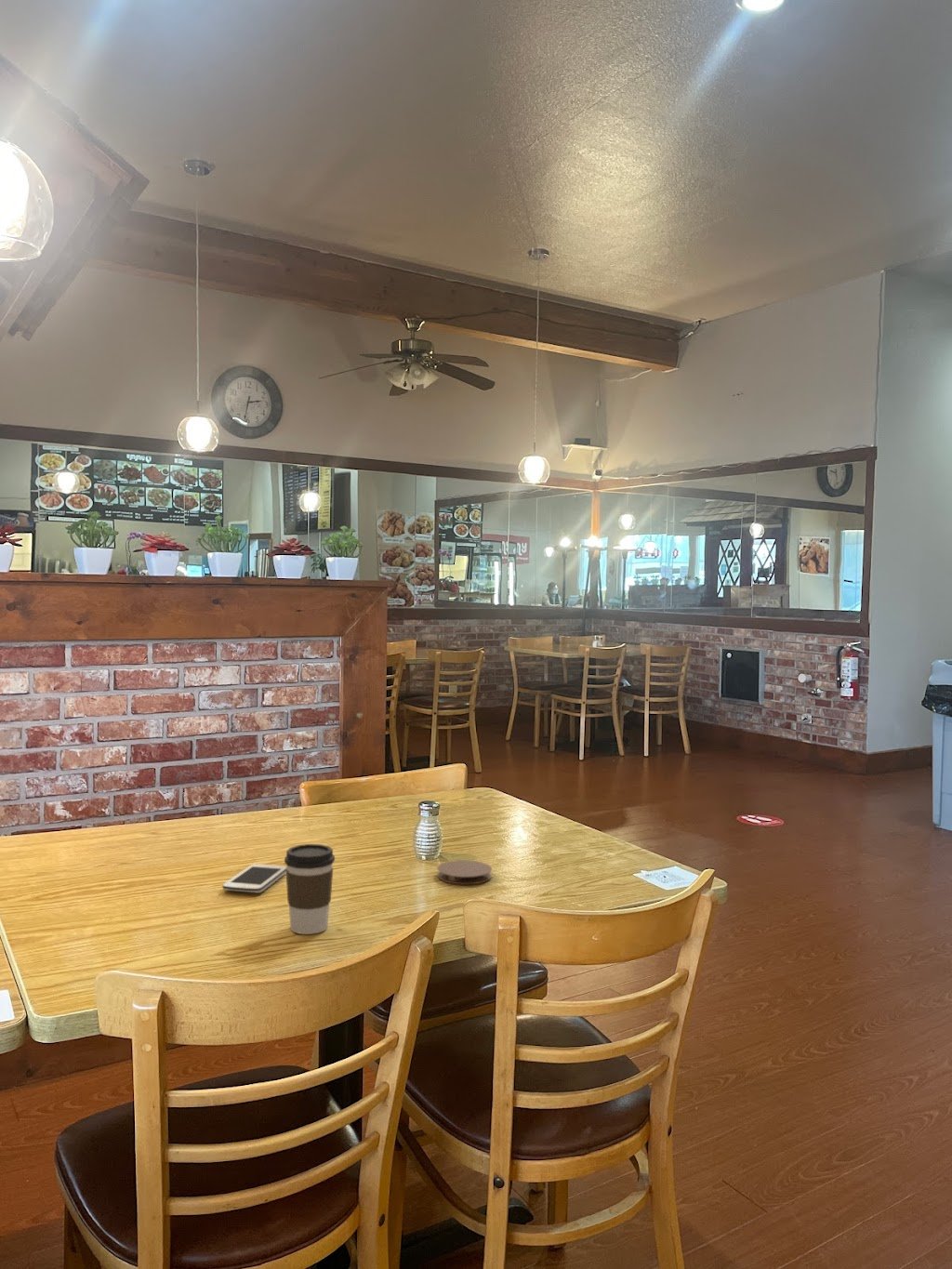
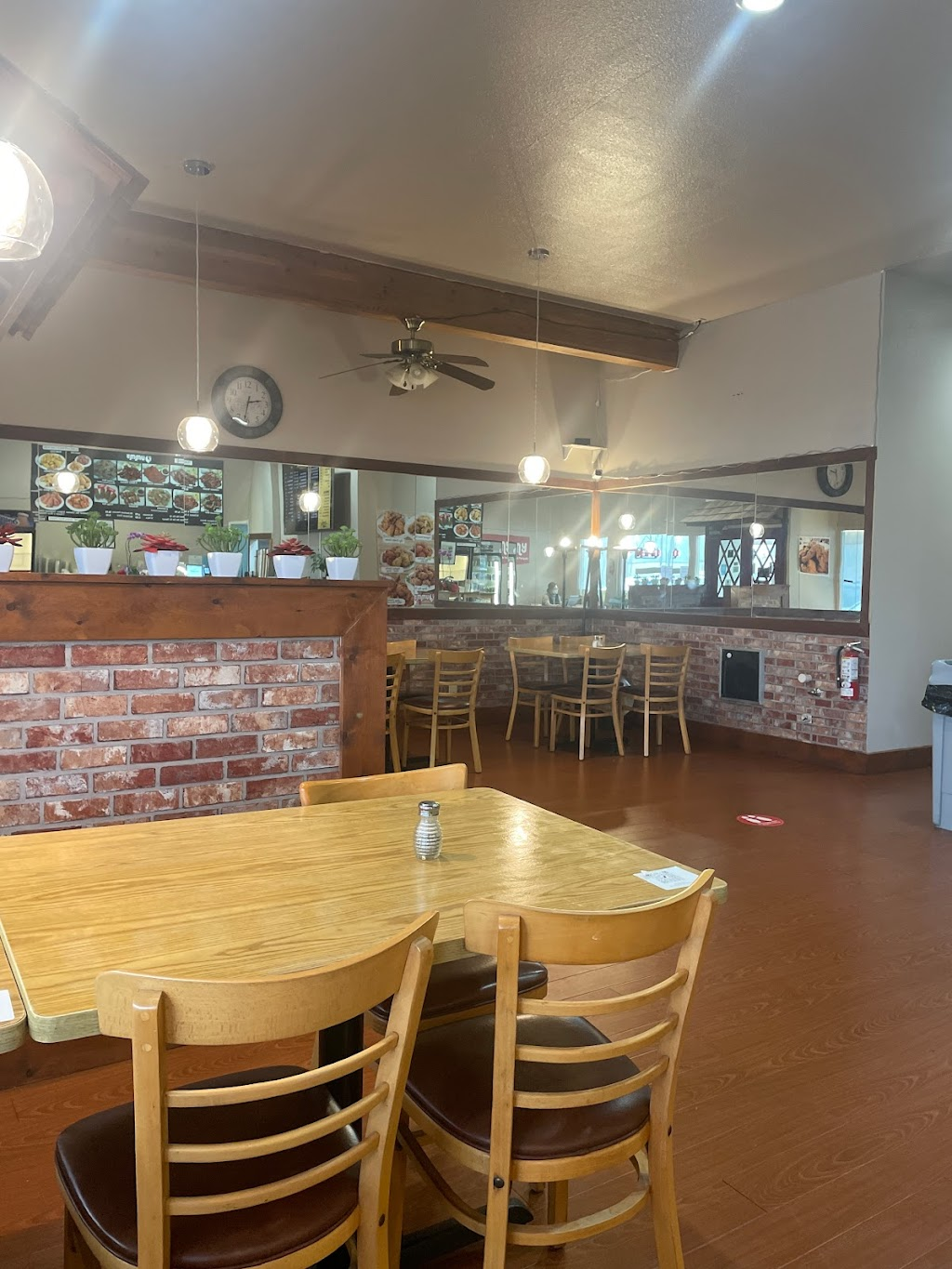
- smartphone (256, 878)
- coffee cup (309, 889)
- coaster (464, 871)
